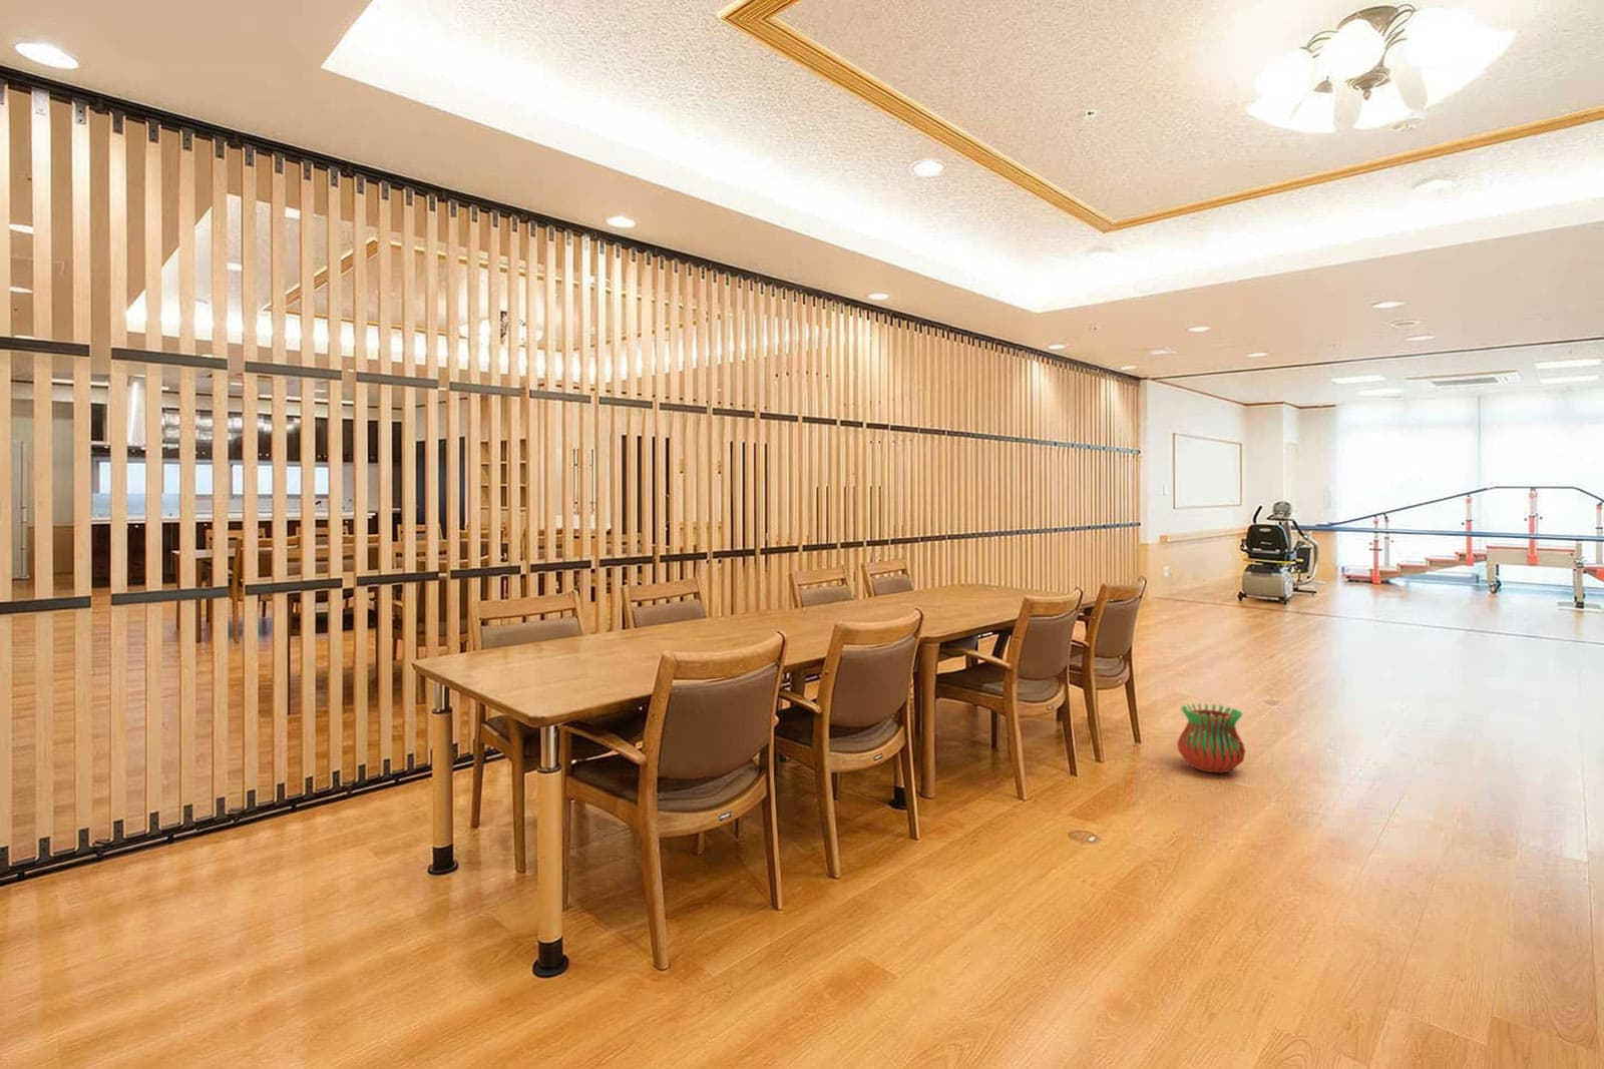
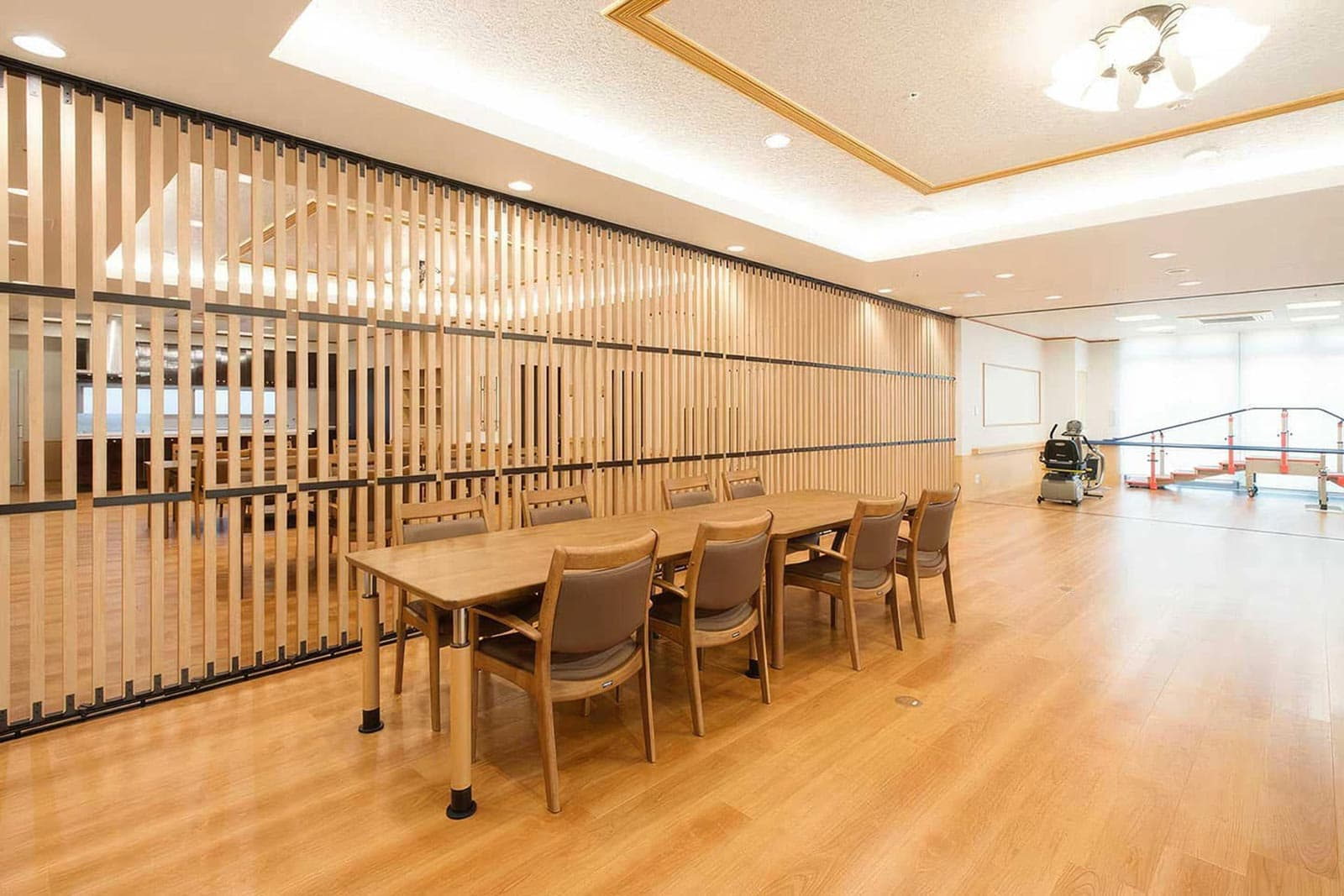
- vase (1210, 739)
